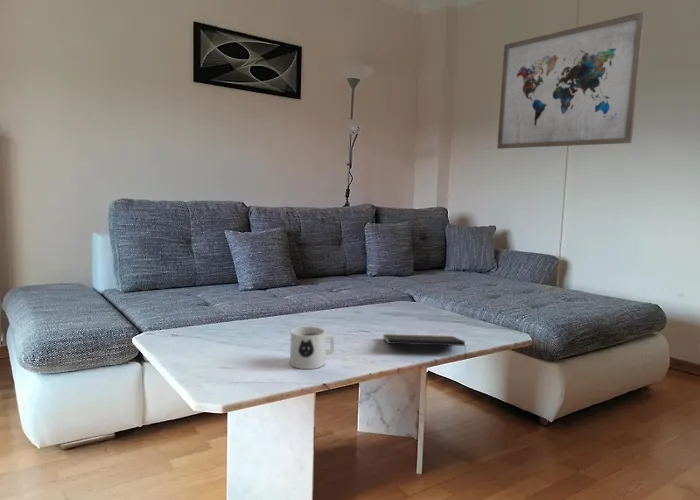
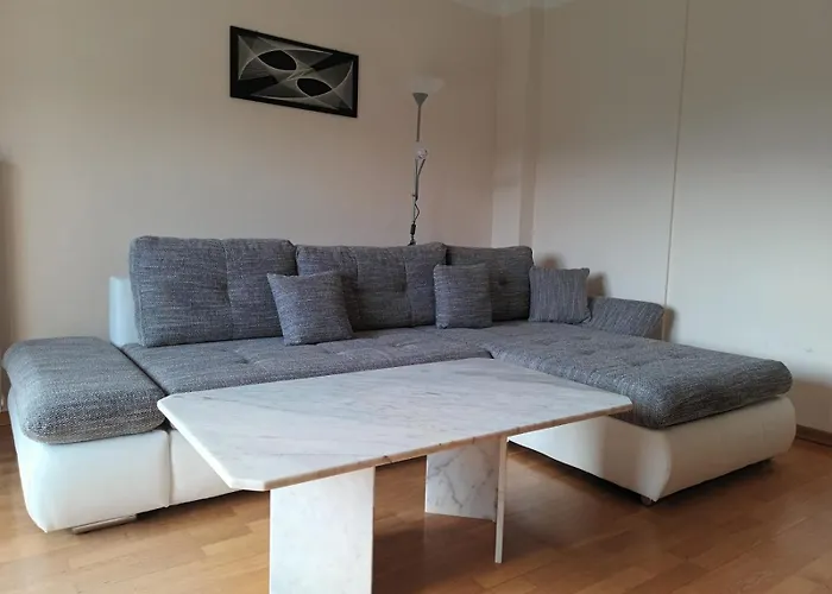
- mug (310, 346)
- notepad (421, 339)
- wall art (561, 89)
